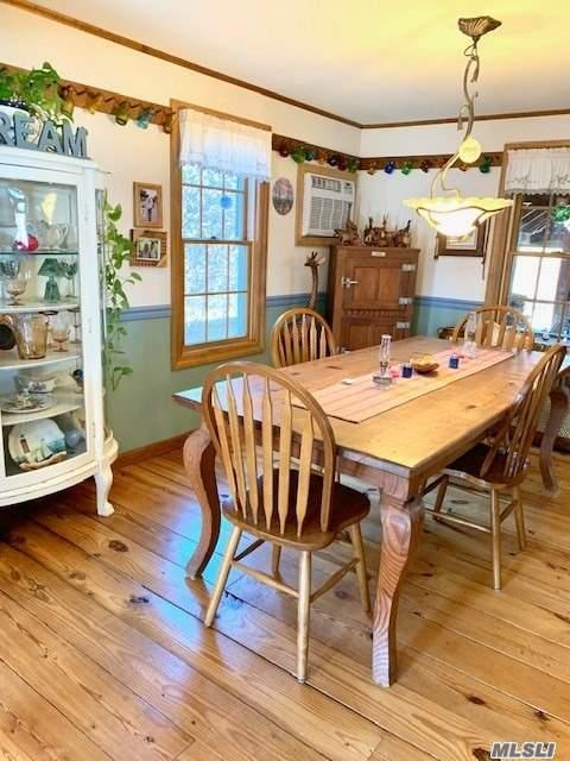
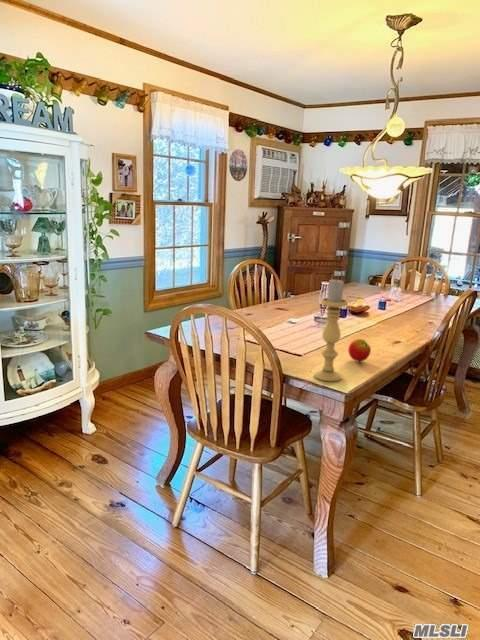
+ apple (359, 350)
+ candle holder (331, 328)
